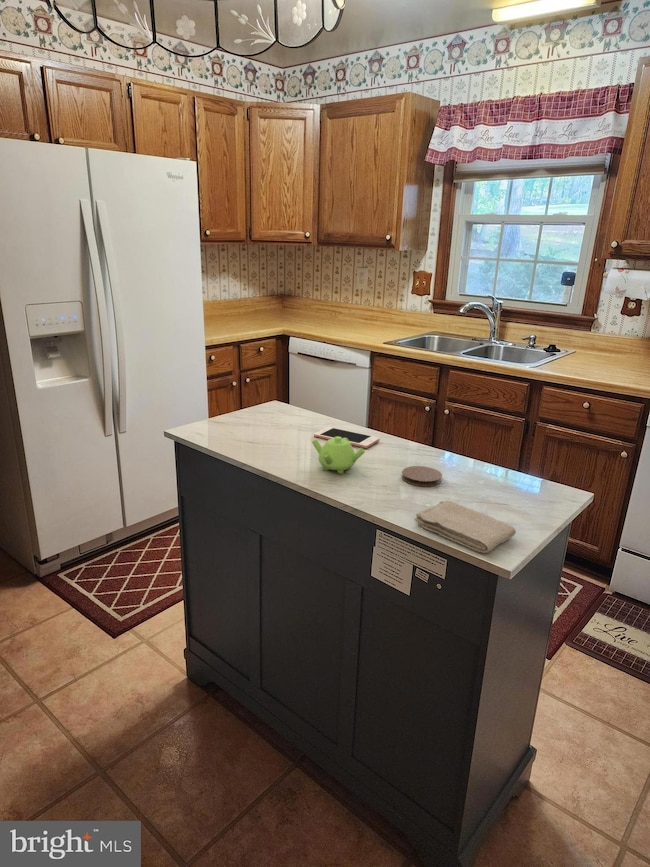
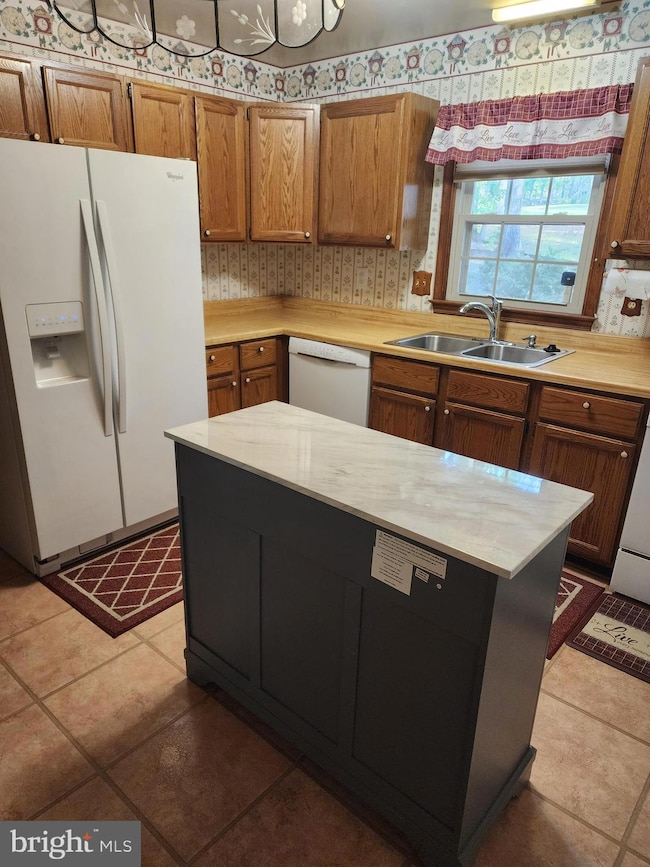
- teapot (336, 453)
- coaster (421, 475)
- cell phone (346, 437)
- washcloth (464, 524)
